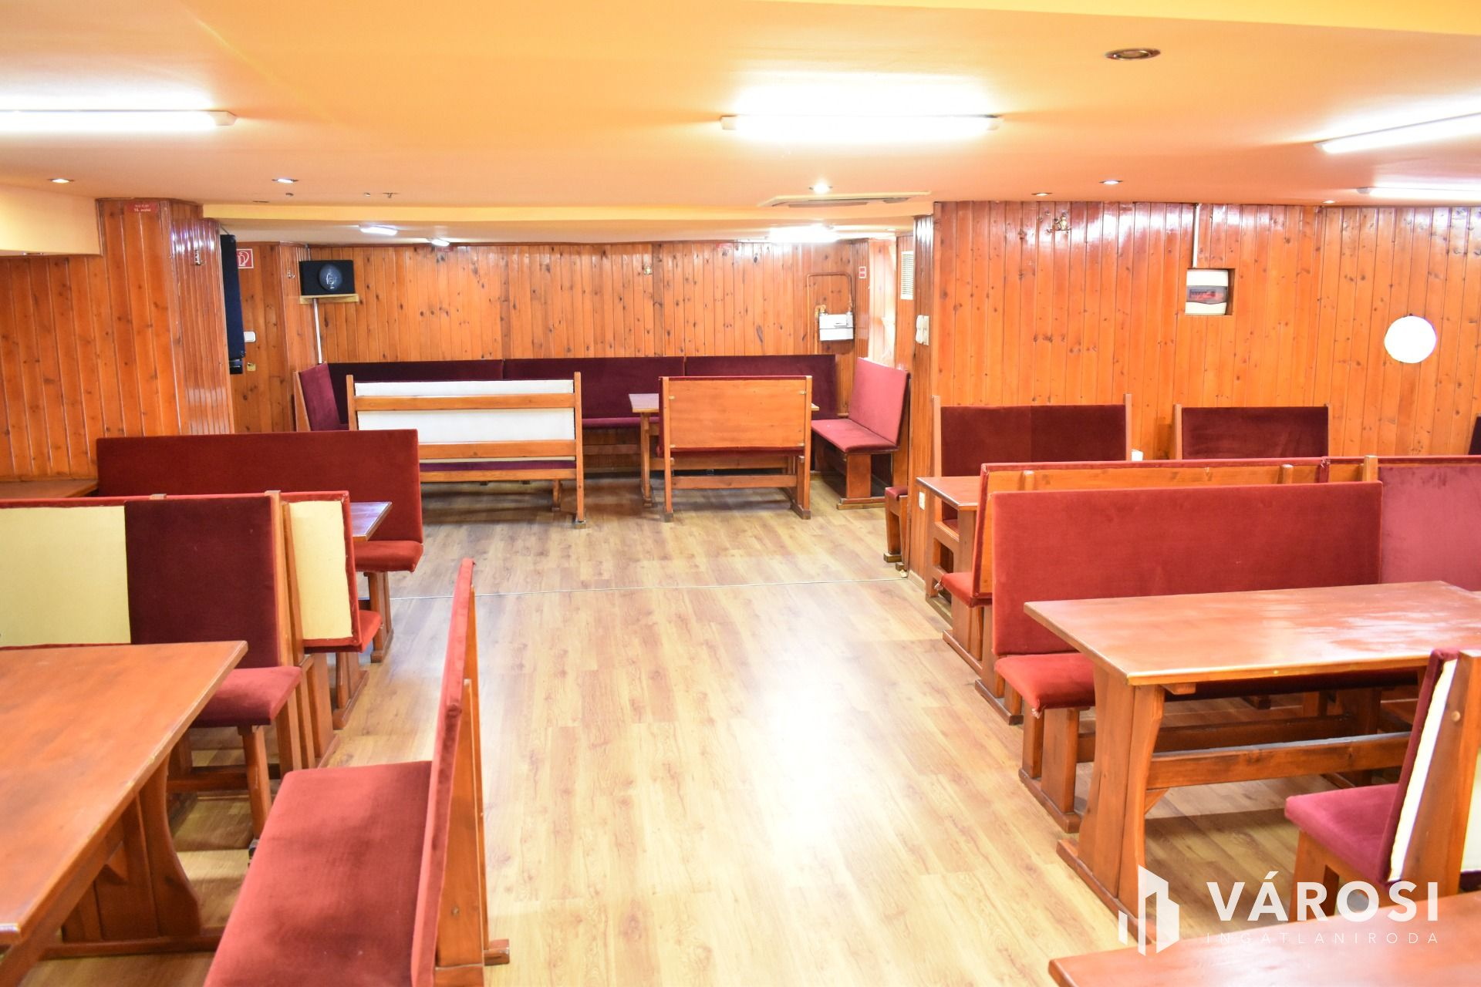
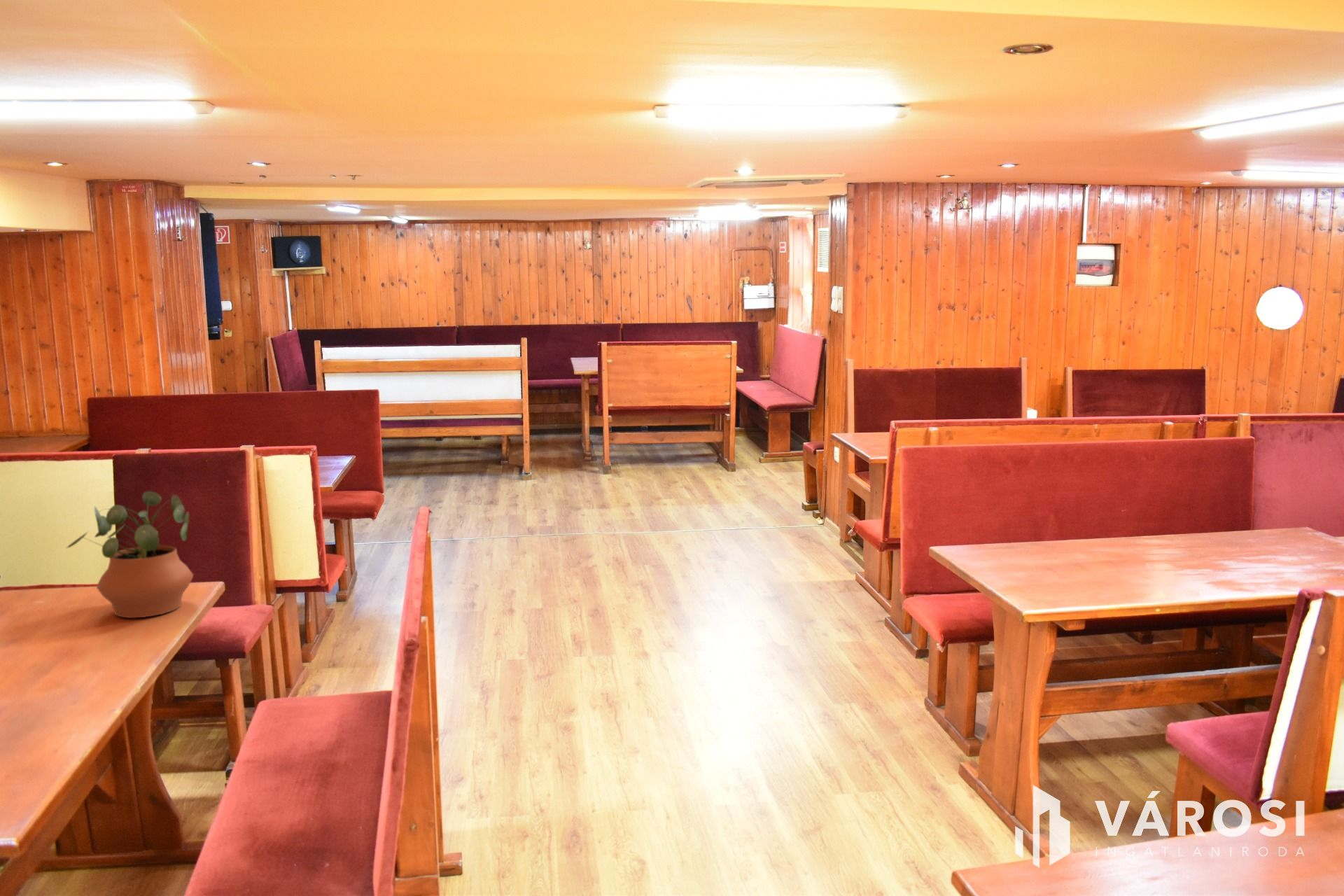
+ potted plant (131, 554)
